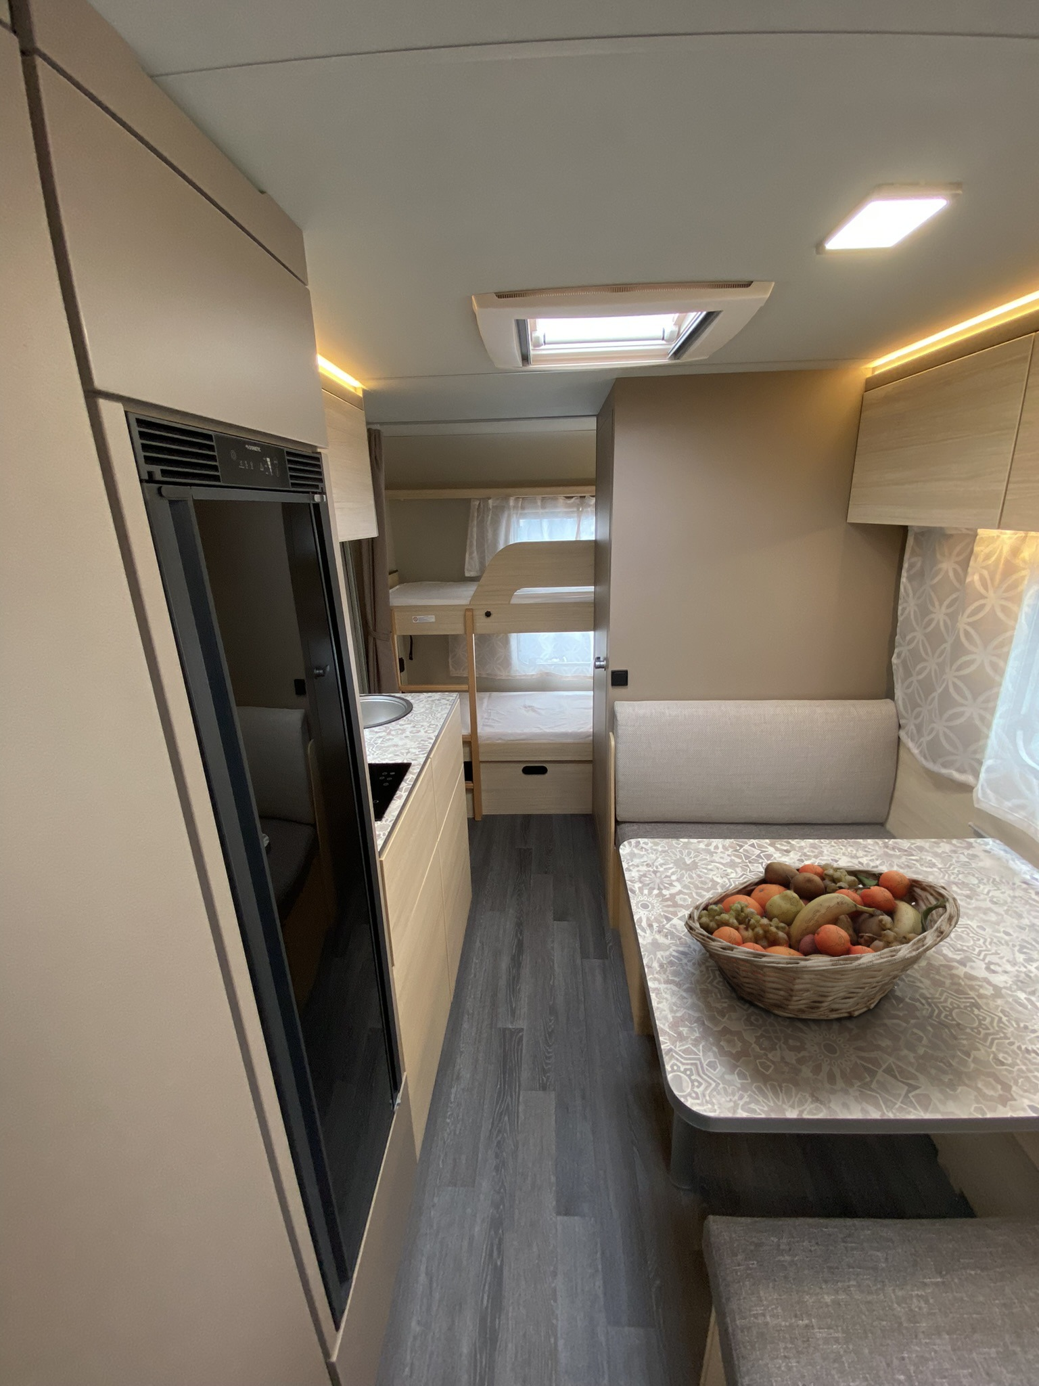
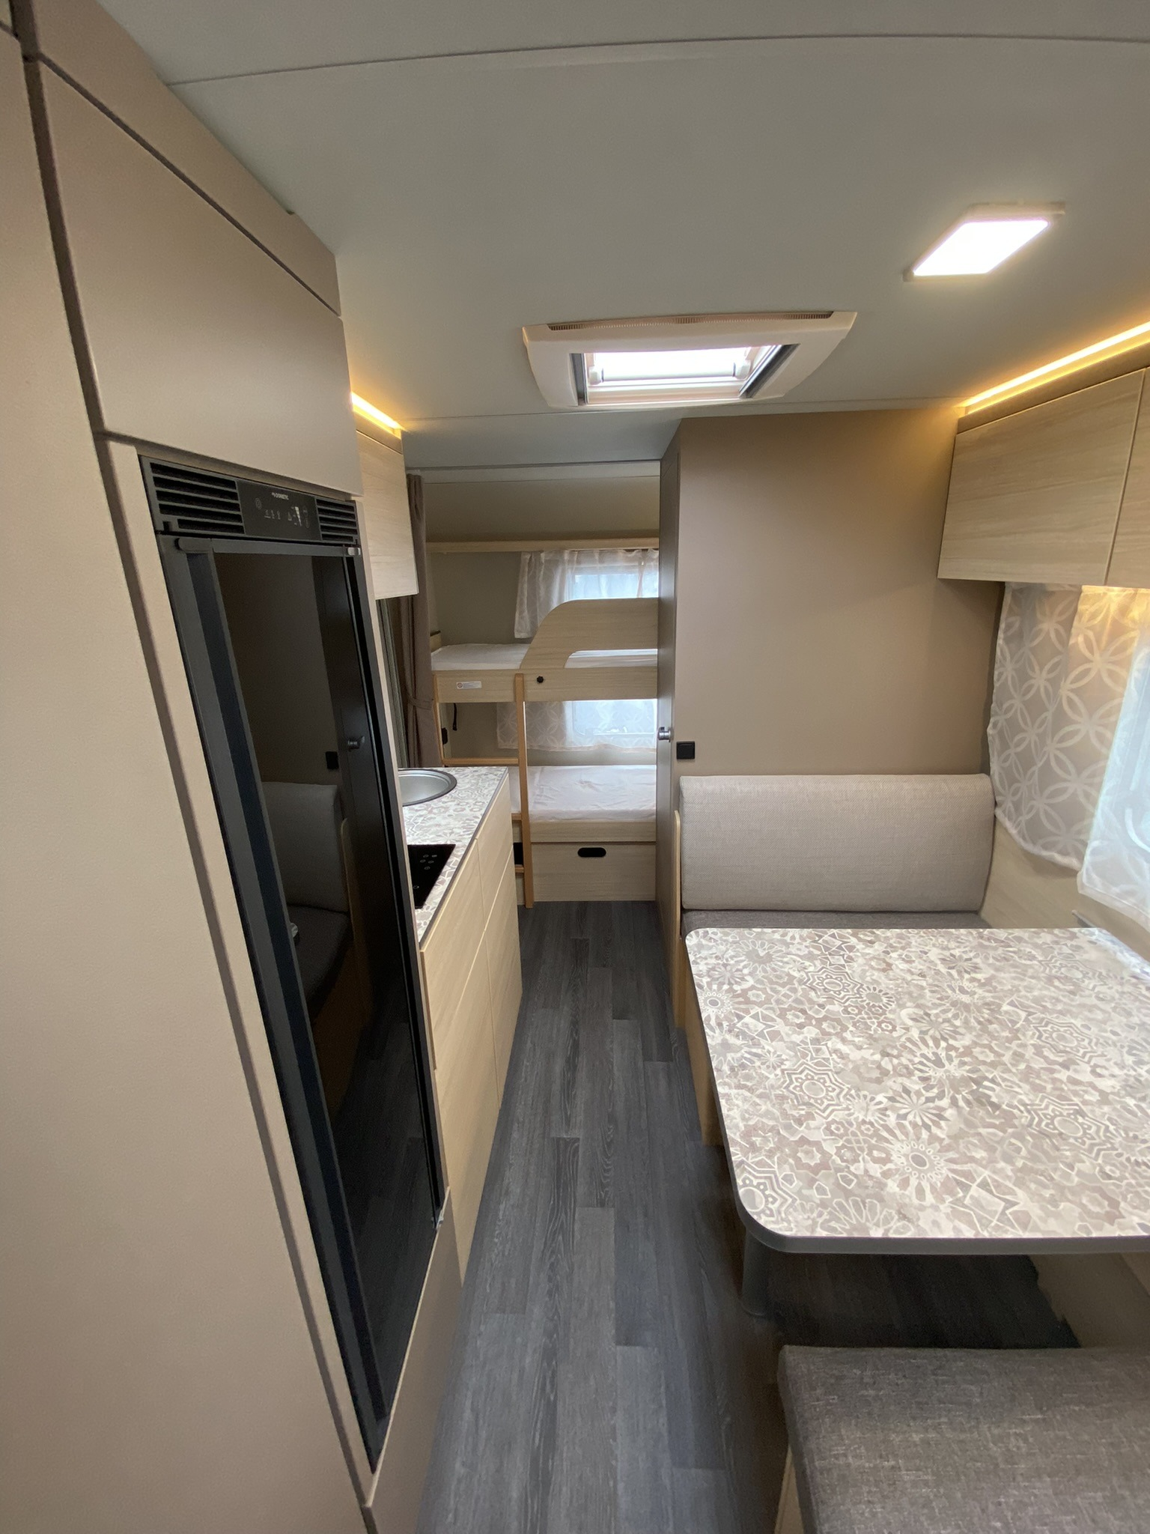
- fruit basket (814, 927)
